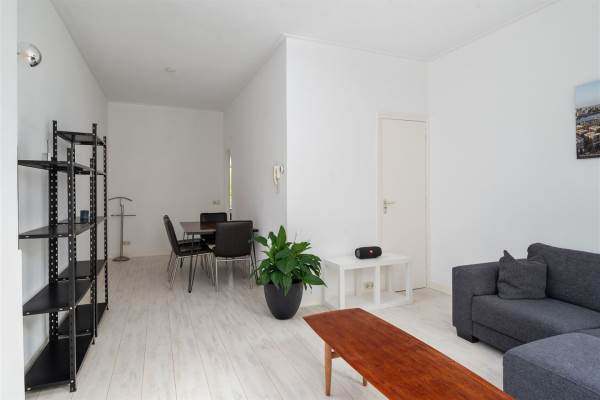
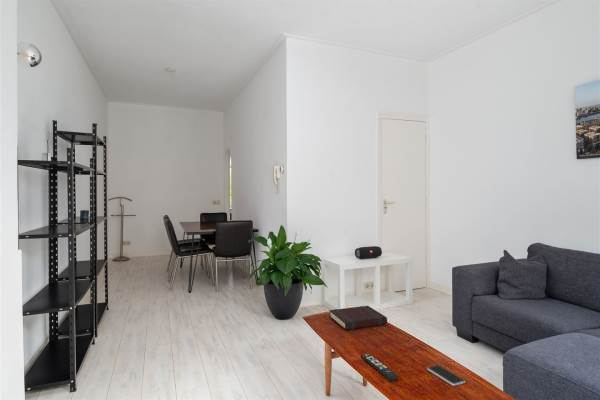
+ book (357, 317)
+ smartphone (445, 374)
+ remote control (378, 366)
